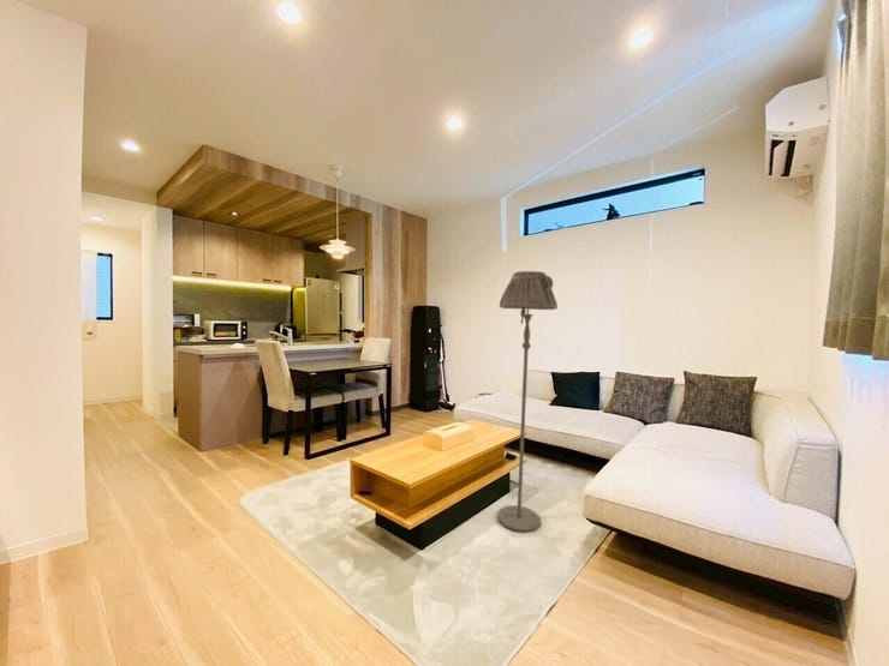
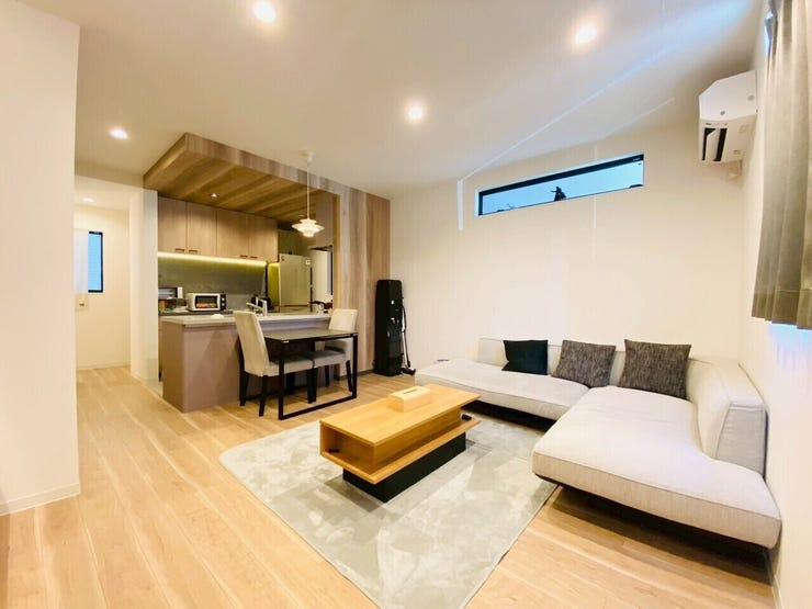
- floor lamp (524, 397)
